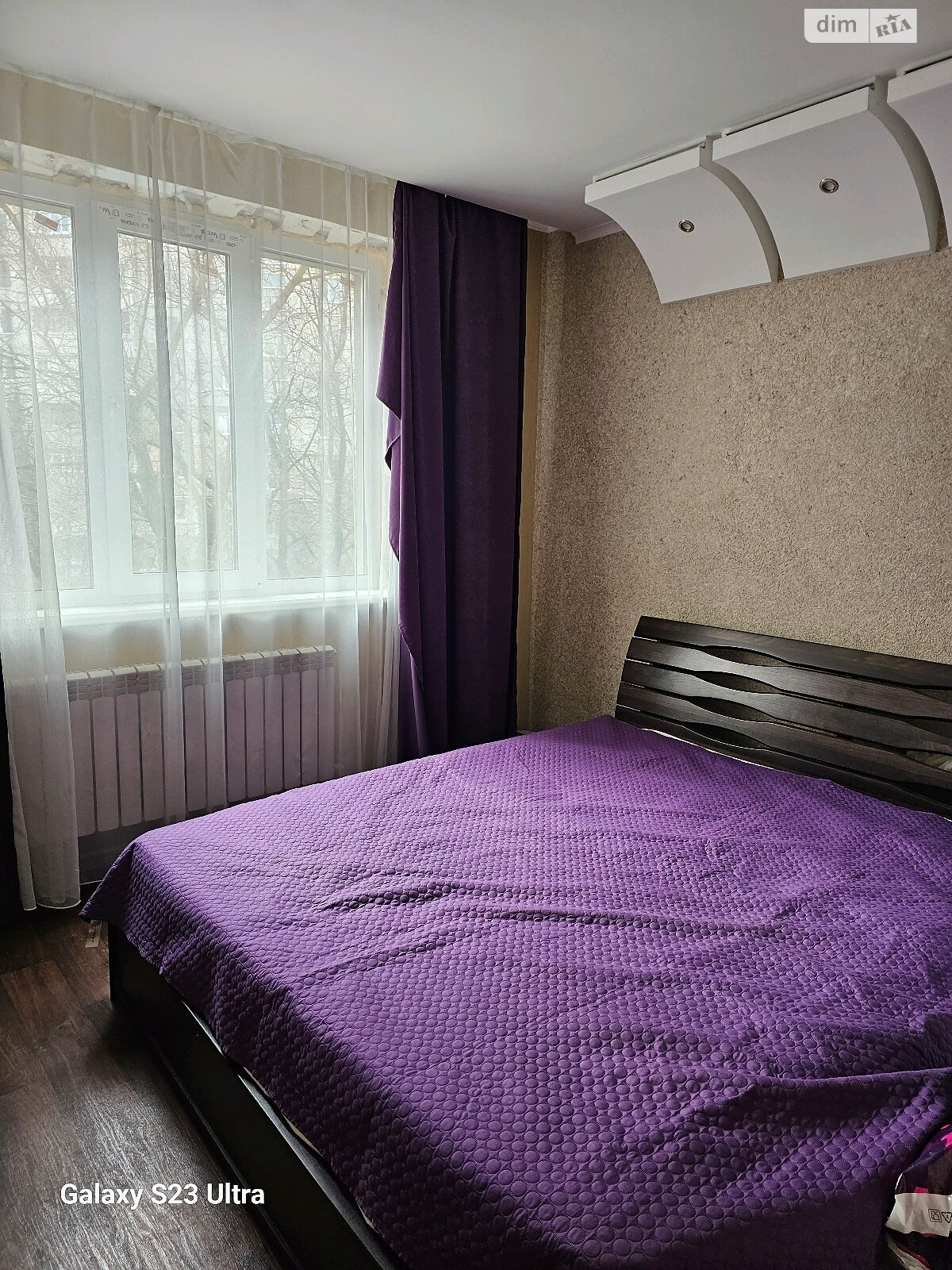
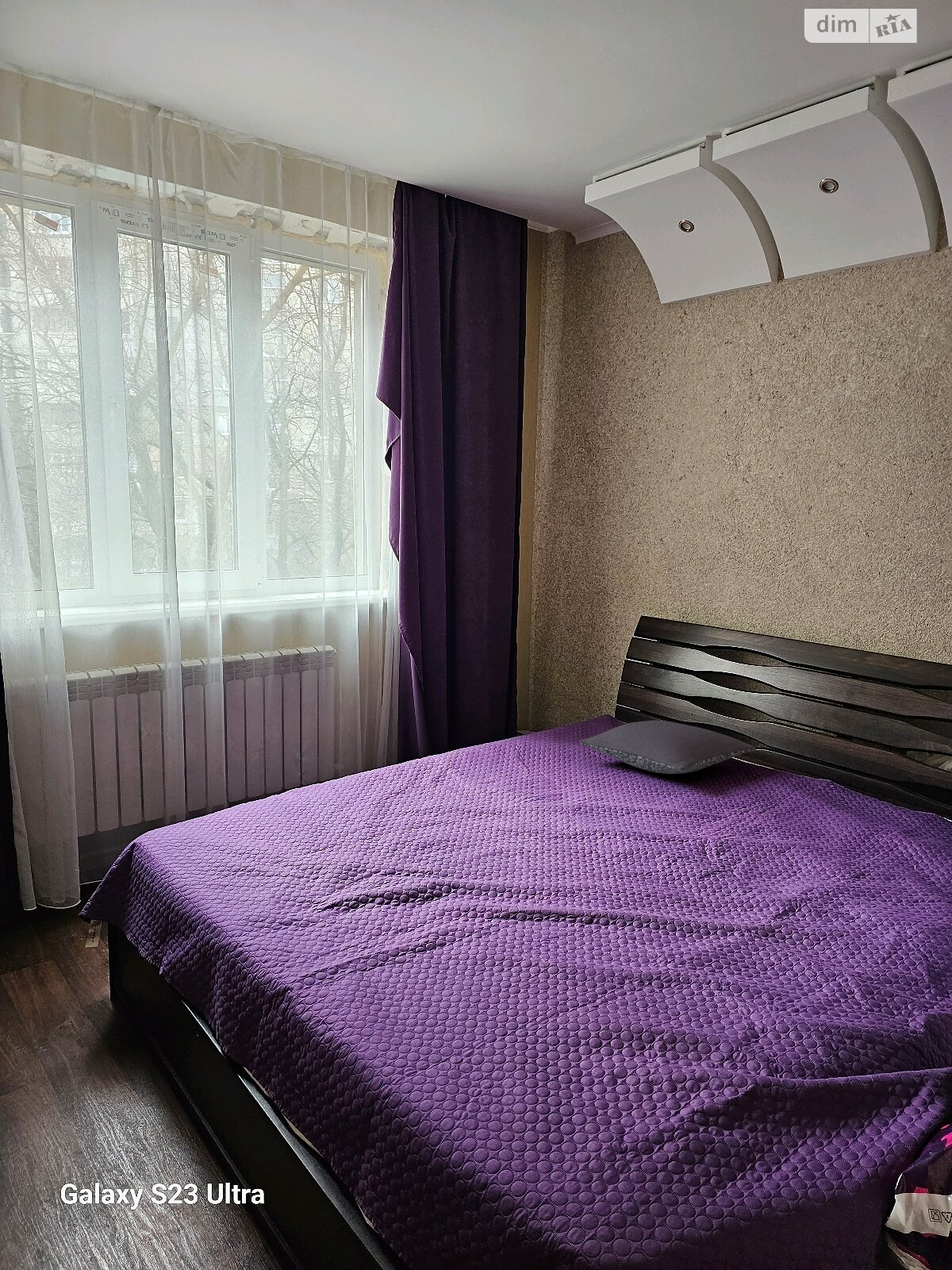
+ pillow (666, 745)
